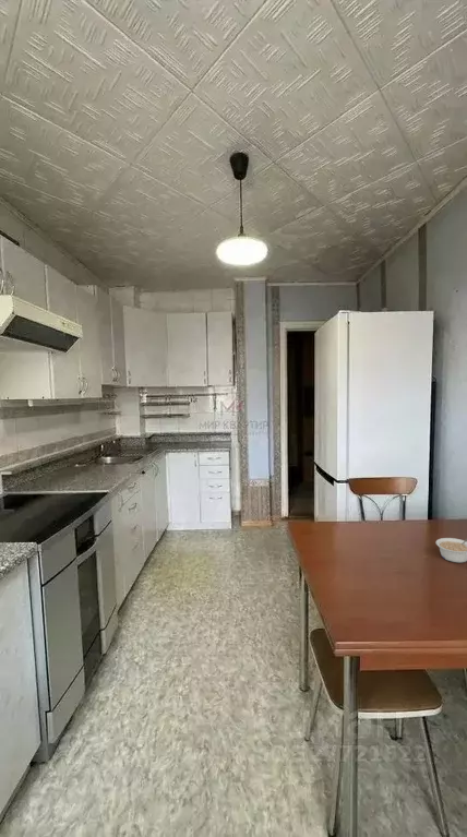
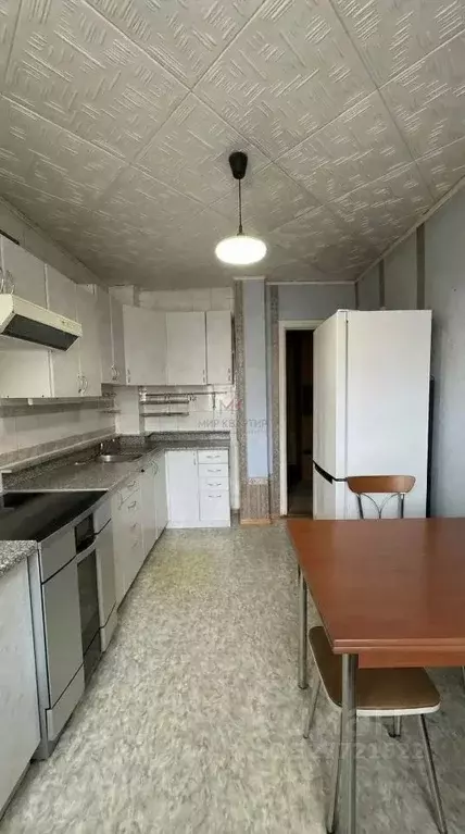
- legume (454, 549)
